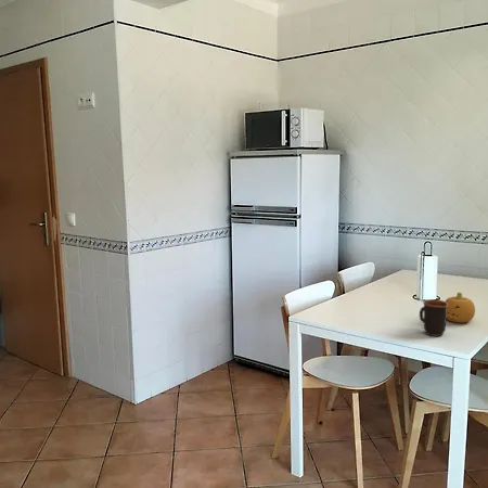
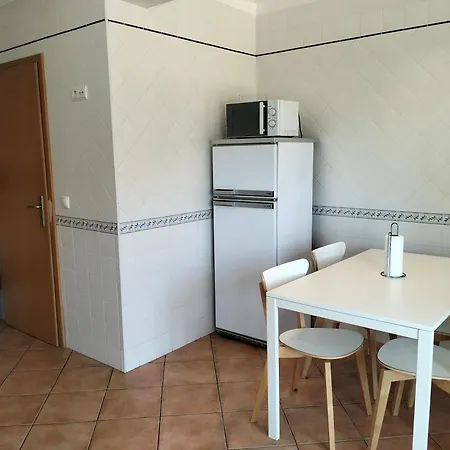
- mug (432, 317)
- fruit (459, 306)
